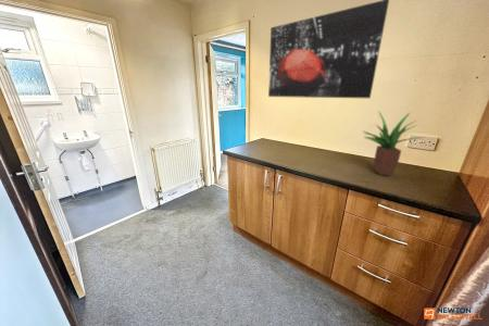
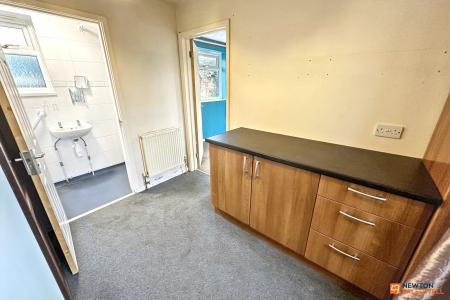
- potted plant (384, 142)
- wall art (315, 59)
